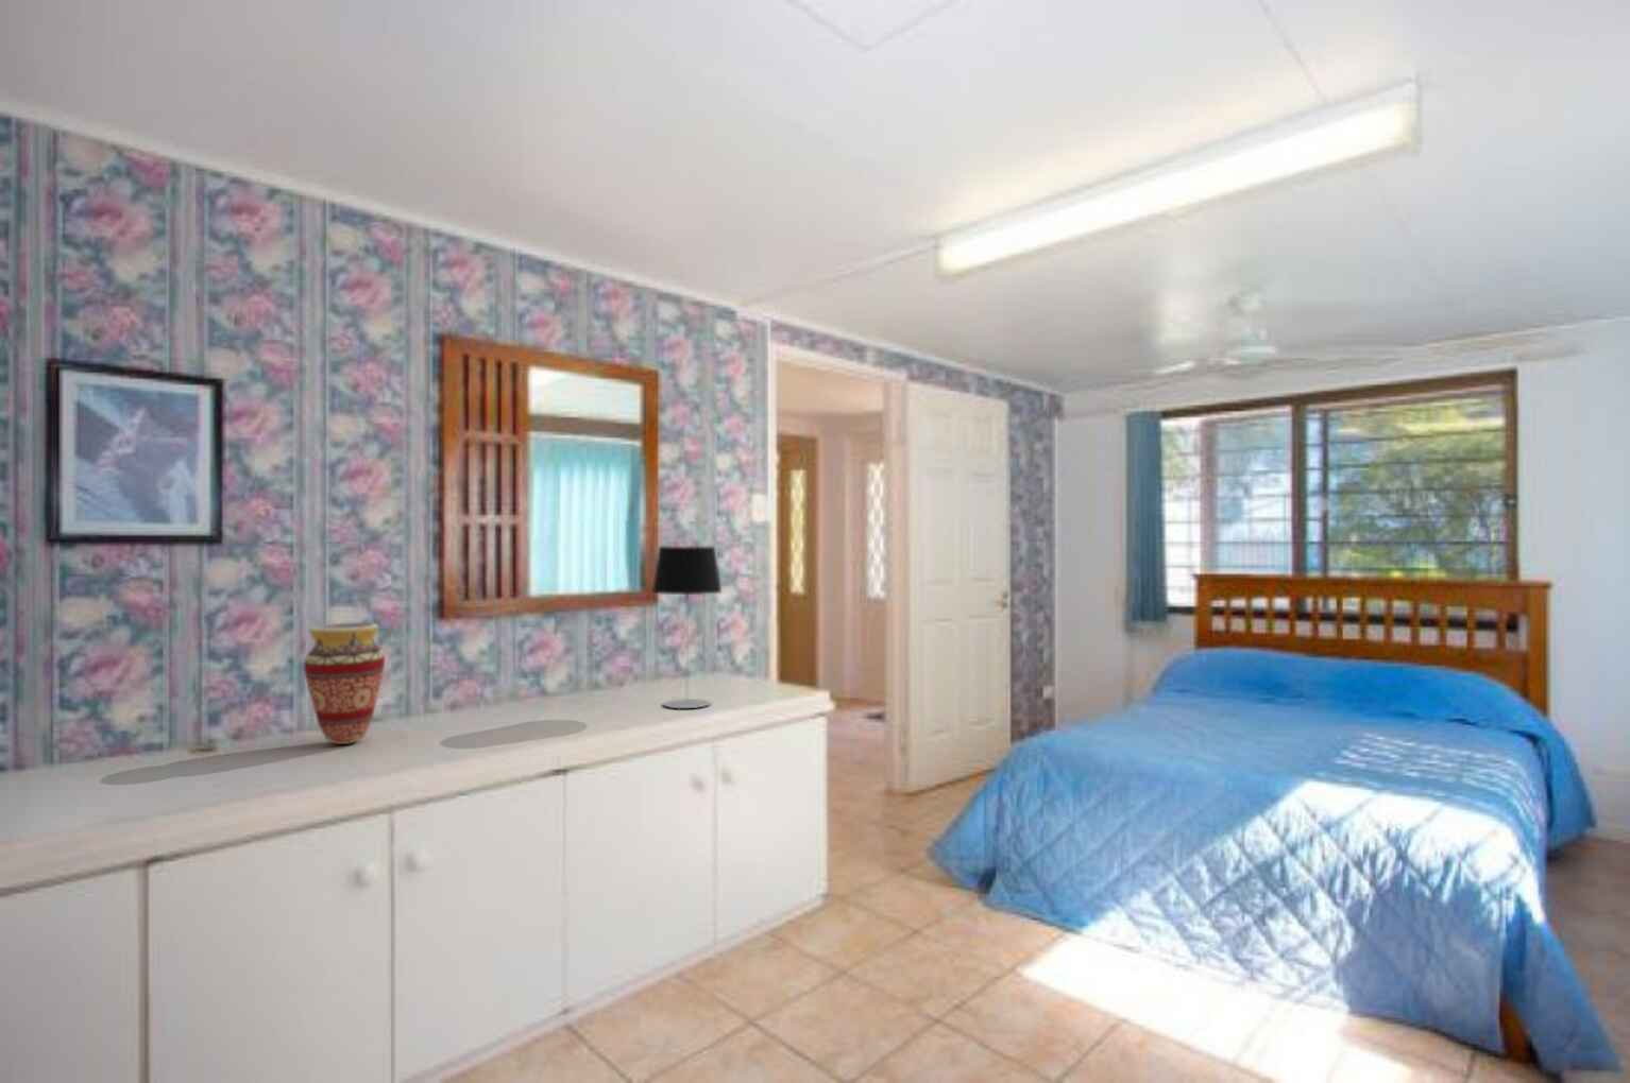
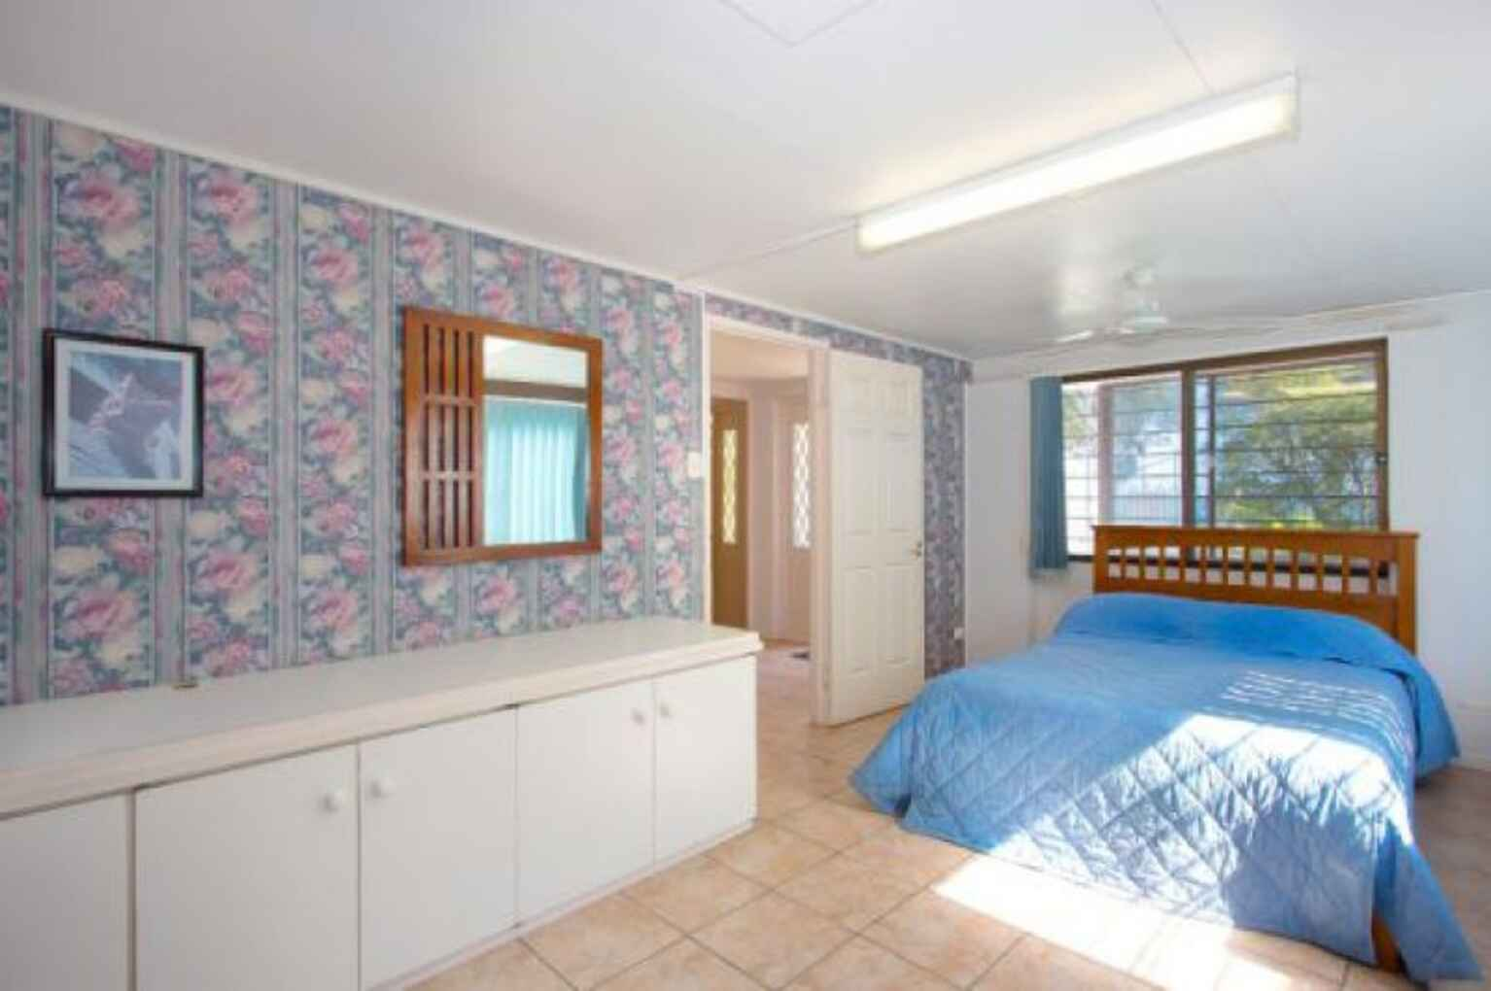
- vase (345, 684)
- table lamp (687, 625)
